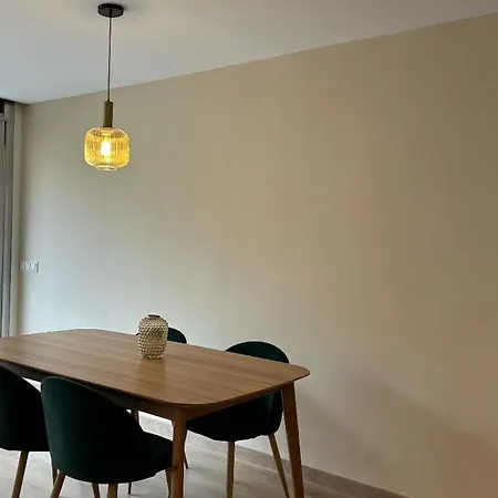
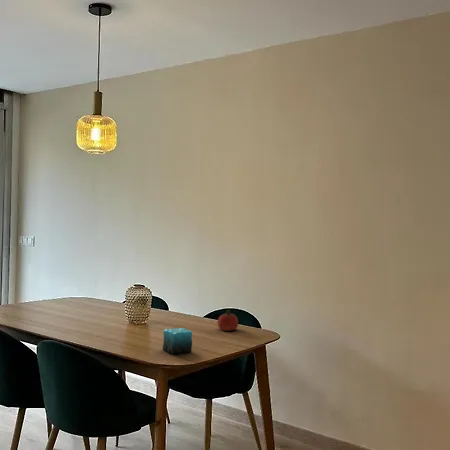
+ fruit (227, 319)
+ candle (177, 336)
